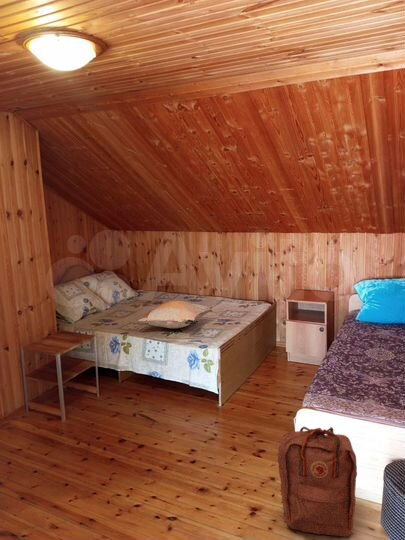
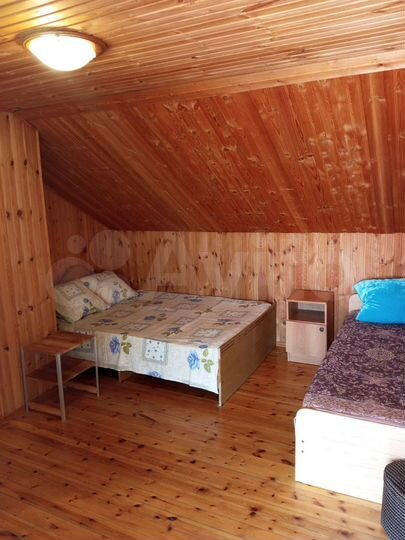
- backpack (316, 473)
- decorative pillow (176, 314)
